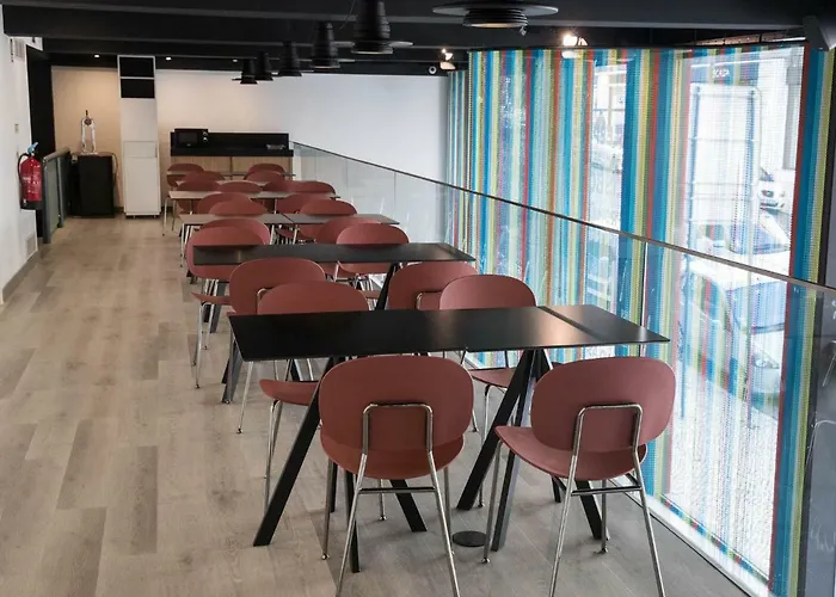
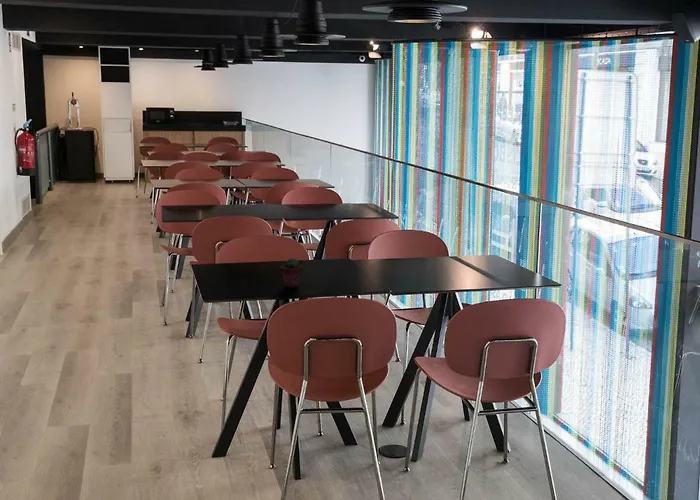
+ potted succulent (291, 272)
